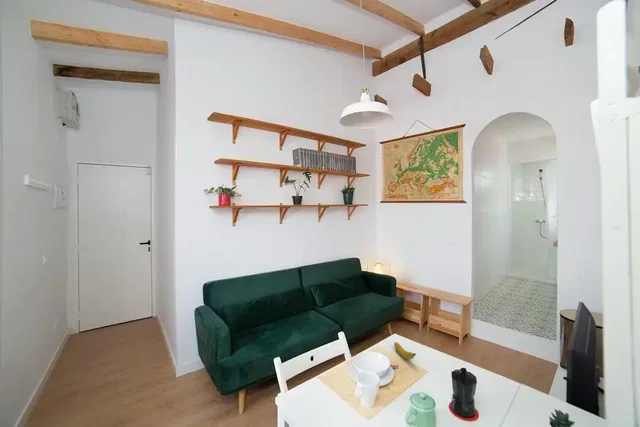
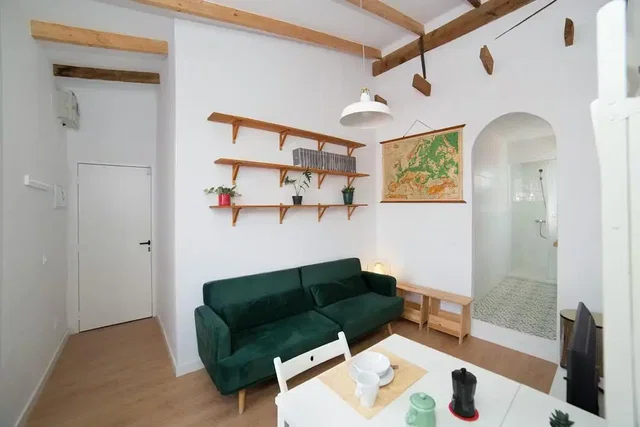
- banana (404, 351)
